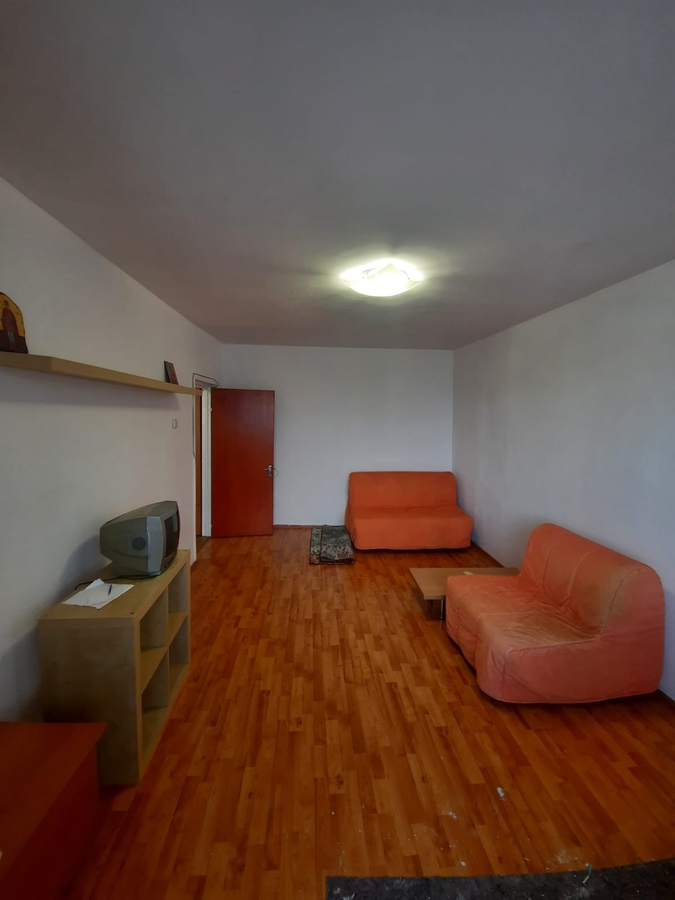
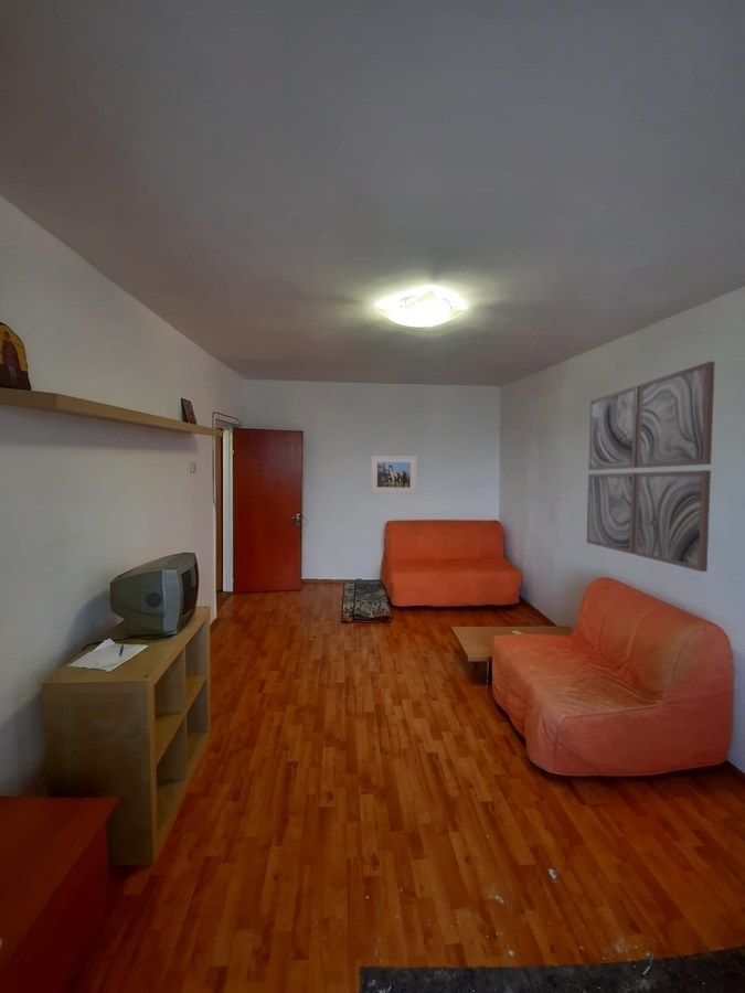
+ wall art (637, 472)
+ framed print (393, 474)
